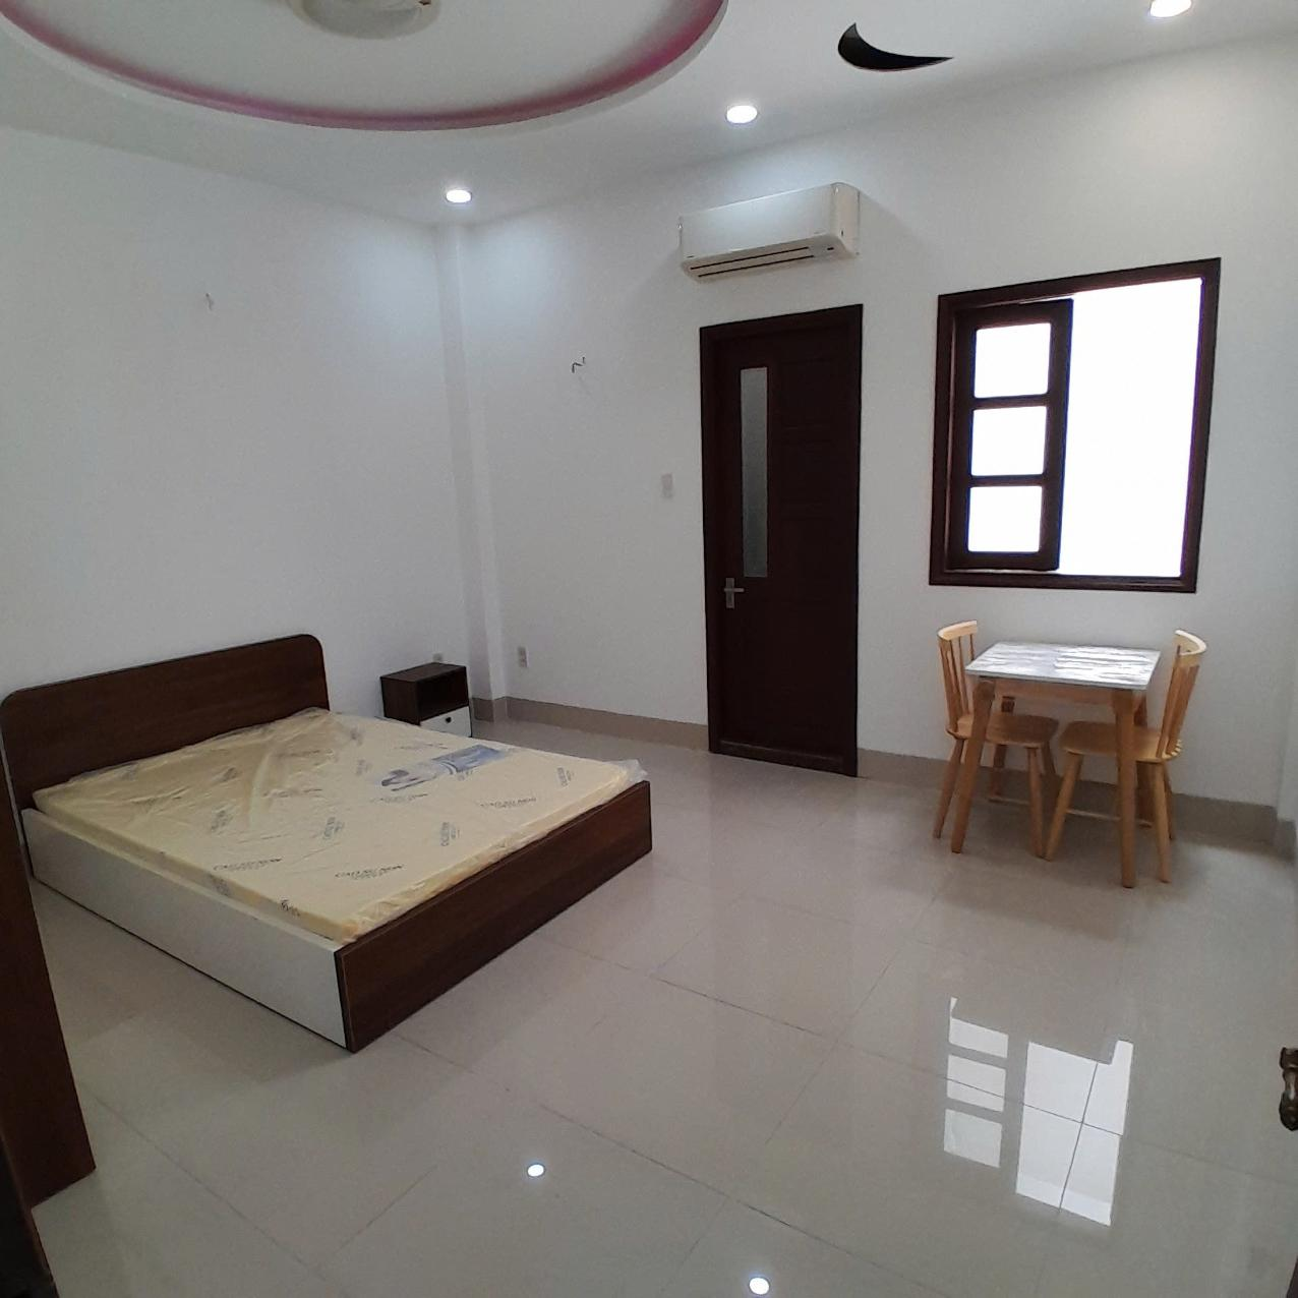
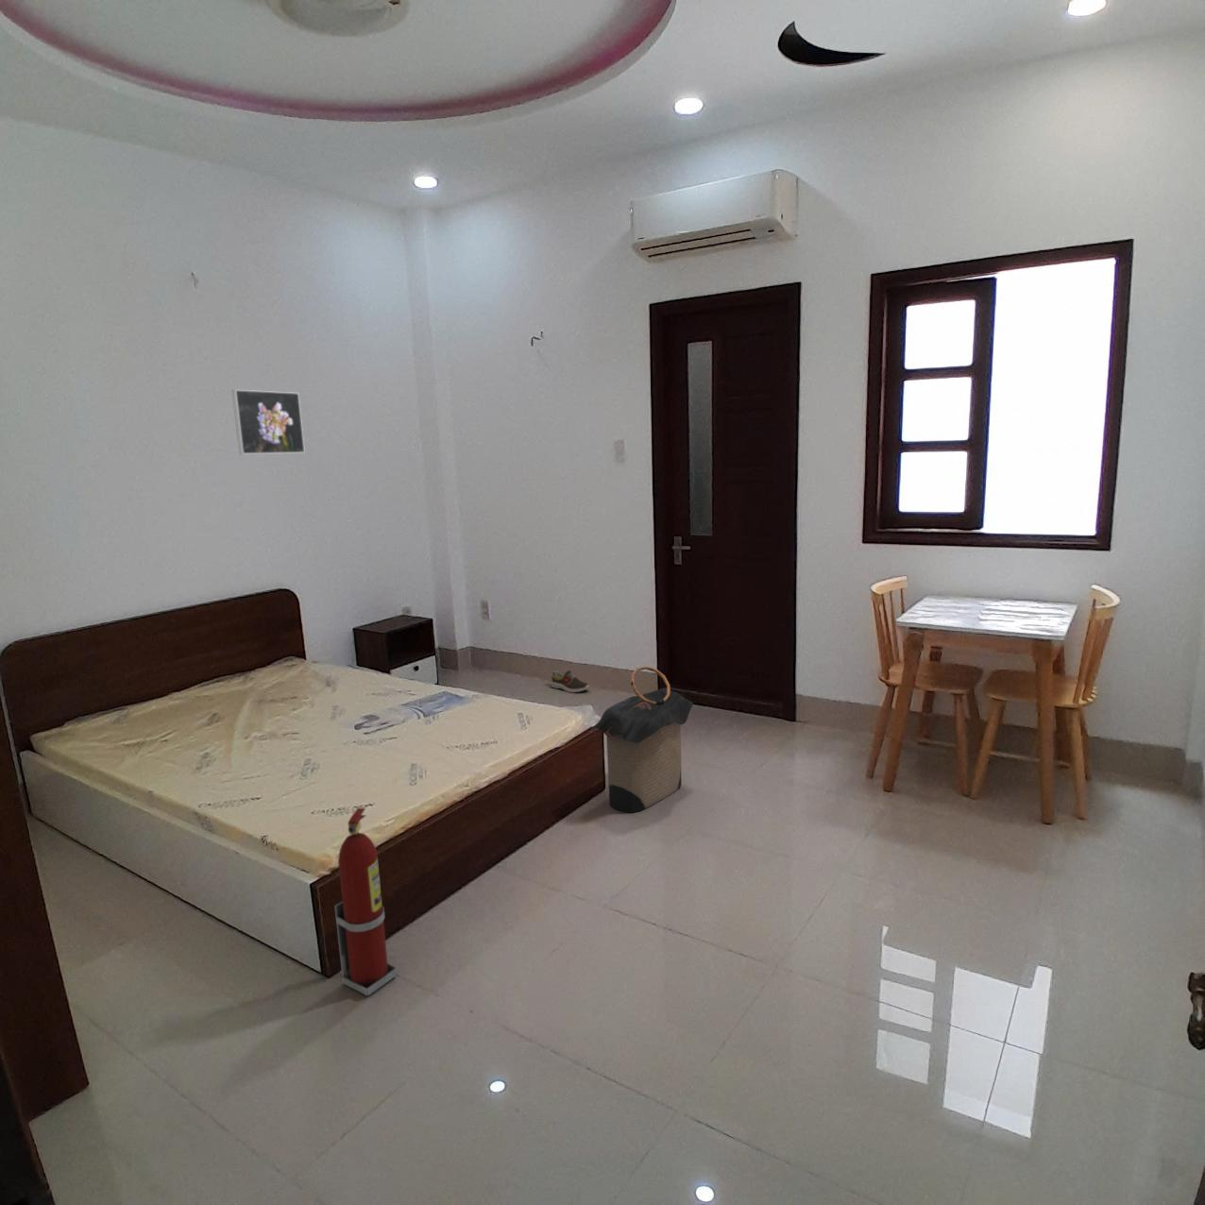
+ laundry hamper (646, 735)
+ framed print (269, 423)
+ shoe (568, 680)
+ fire extinguisher (363, 900)
